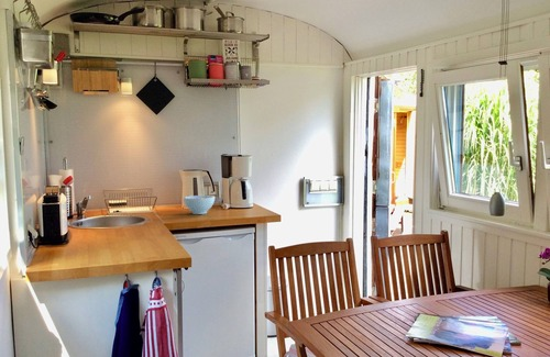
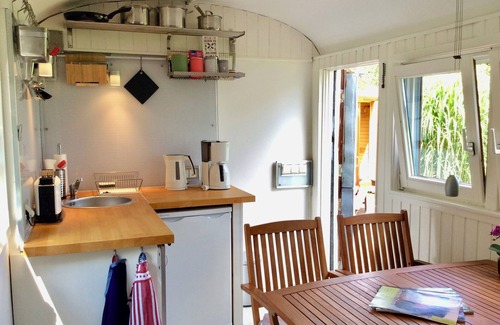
- bowl (199, 204)
